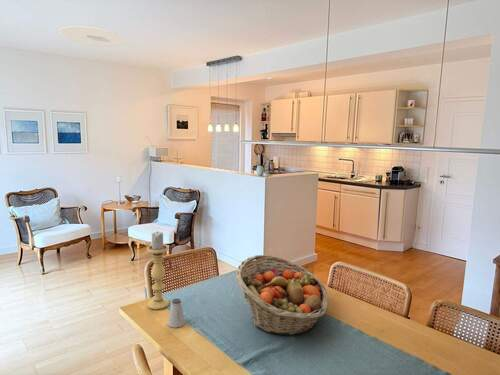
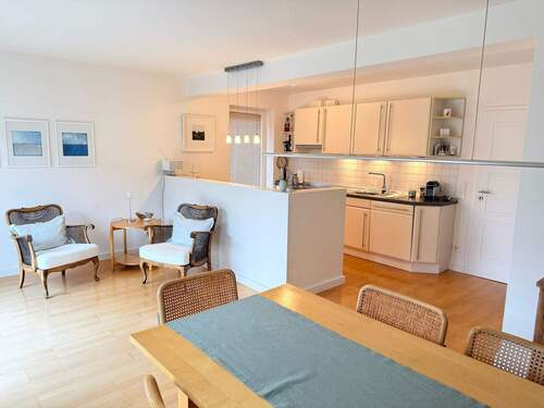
- candle holder (158, 268)
- ceiling light (93, 34)
- saltshaker (176, 311)
- fruit basket (282, 291)
